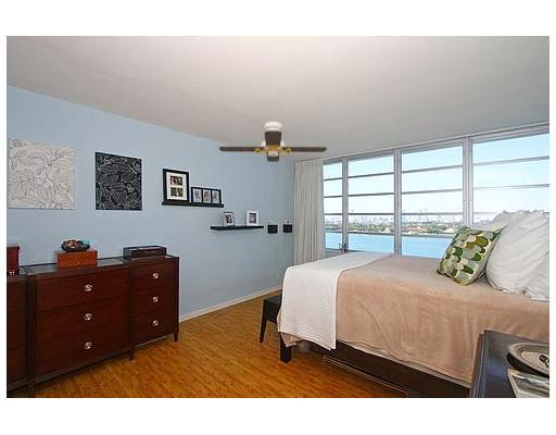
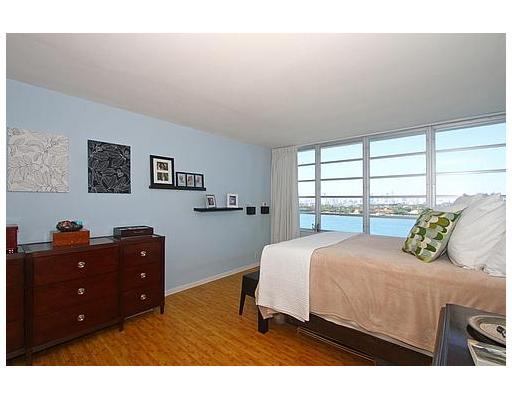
- ceiling fan (273, 139)
